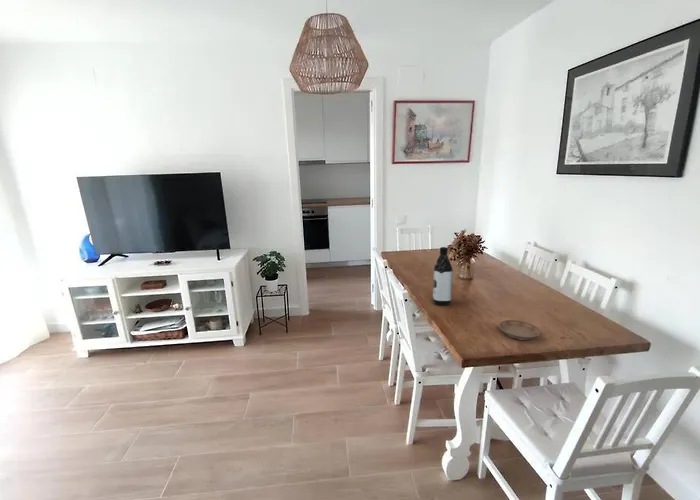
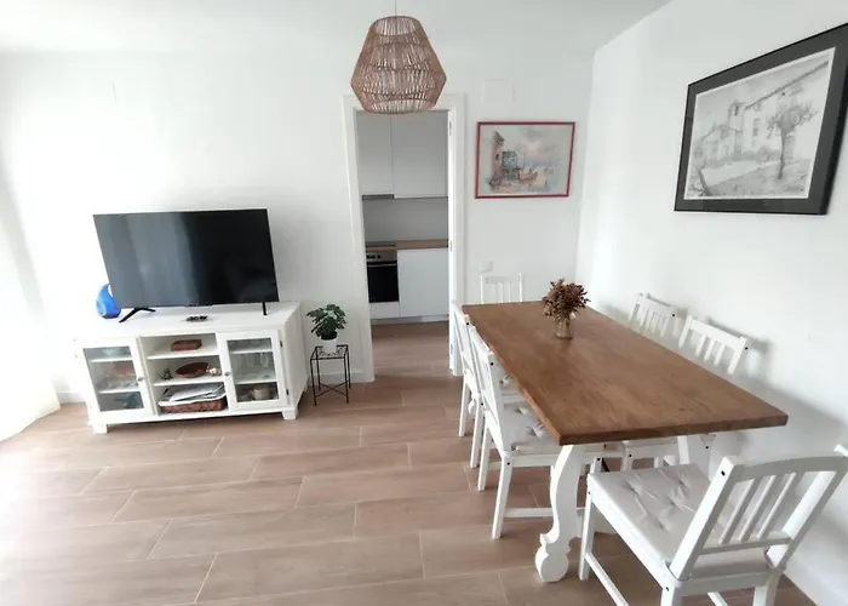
- water bottle (442, 275)
- saucer (518, 330)
